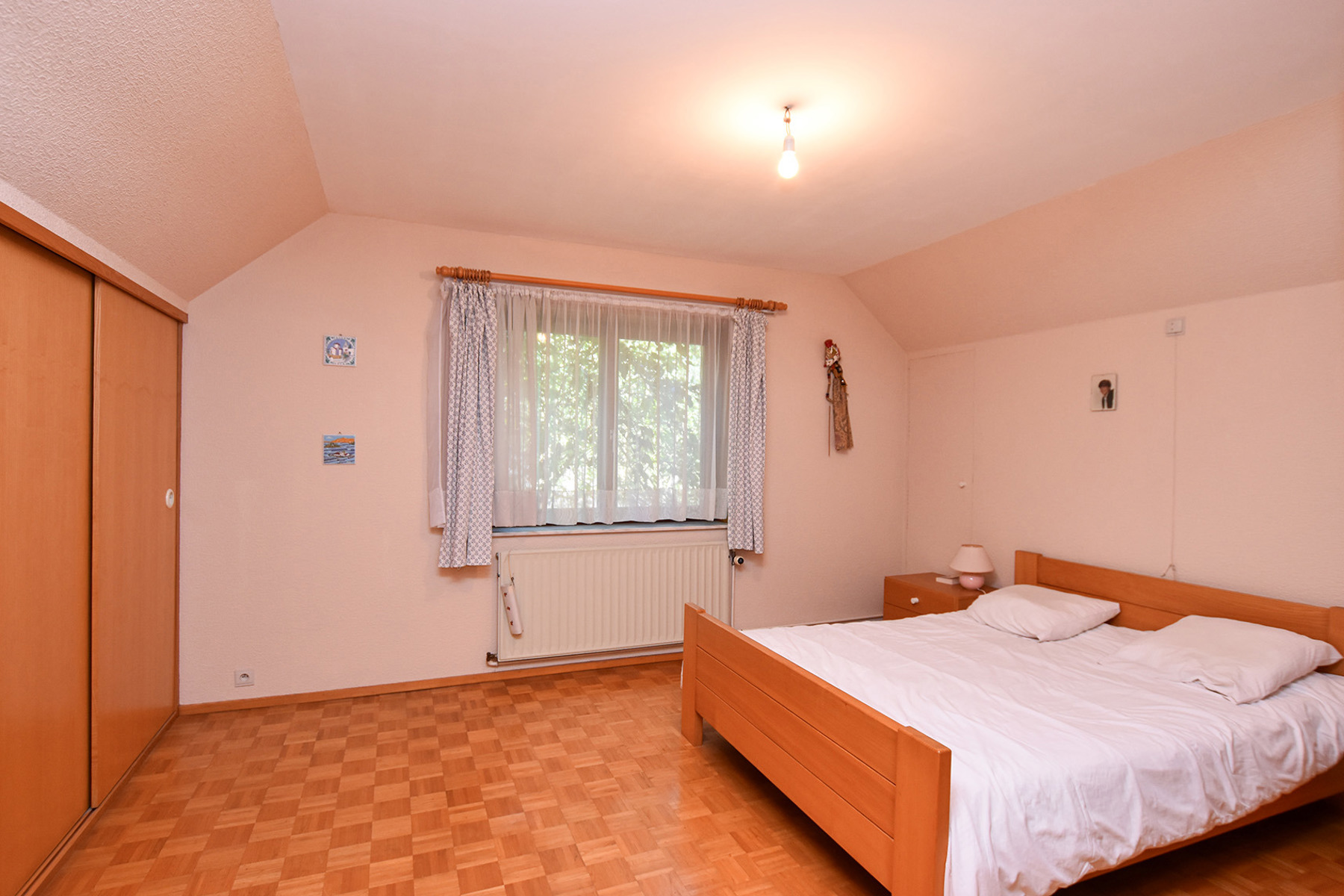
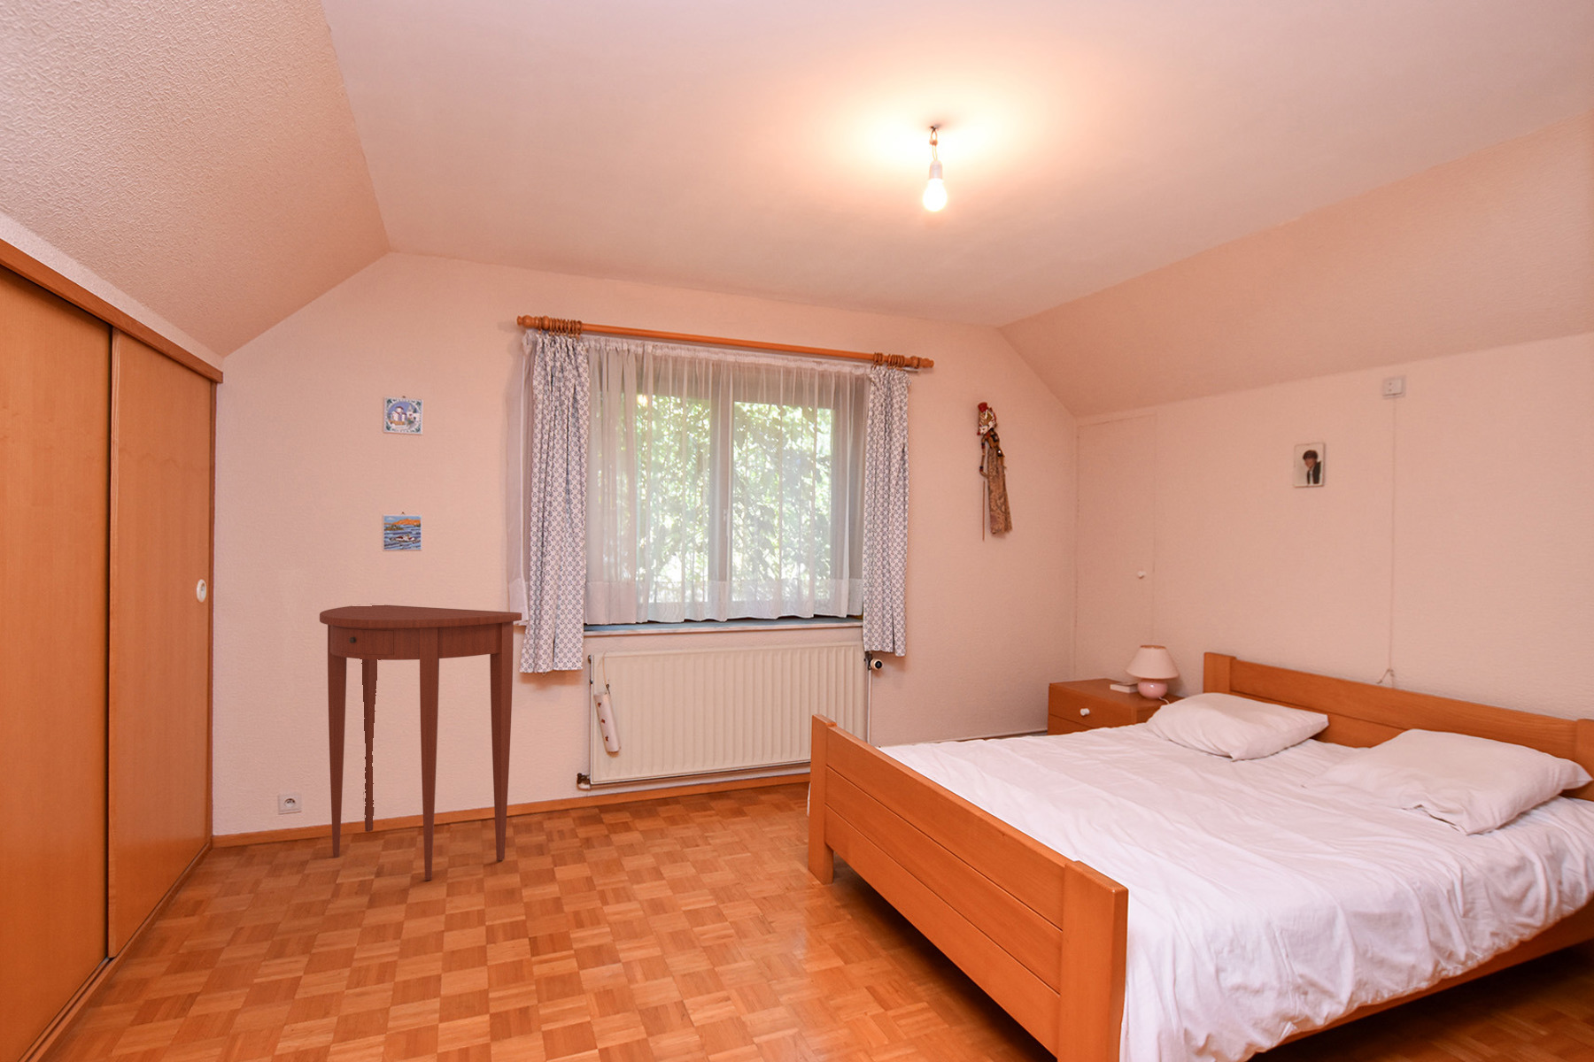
+ console table (421, 729)
